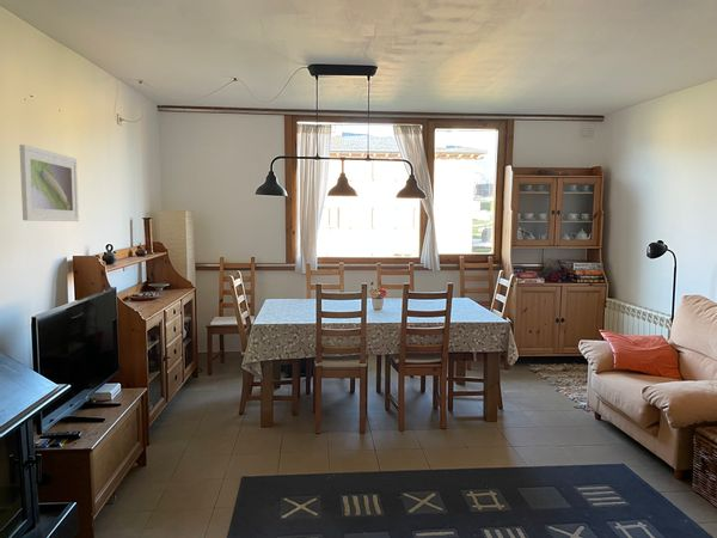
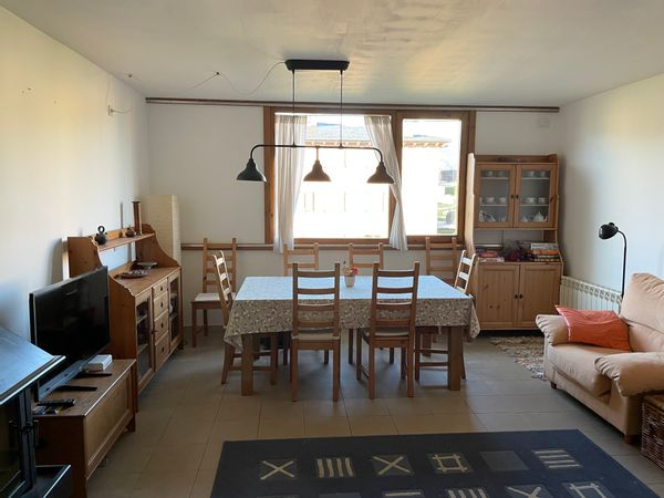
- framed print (51, 187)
